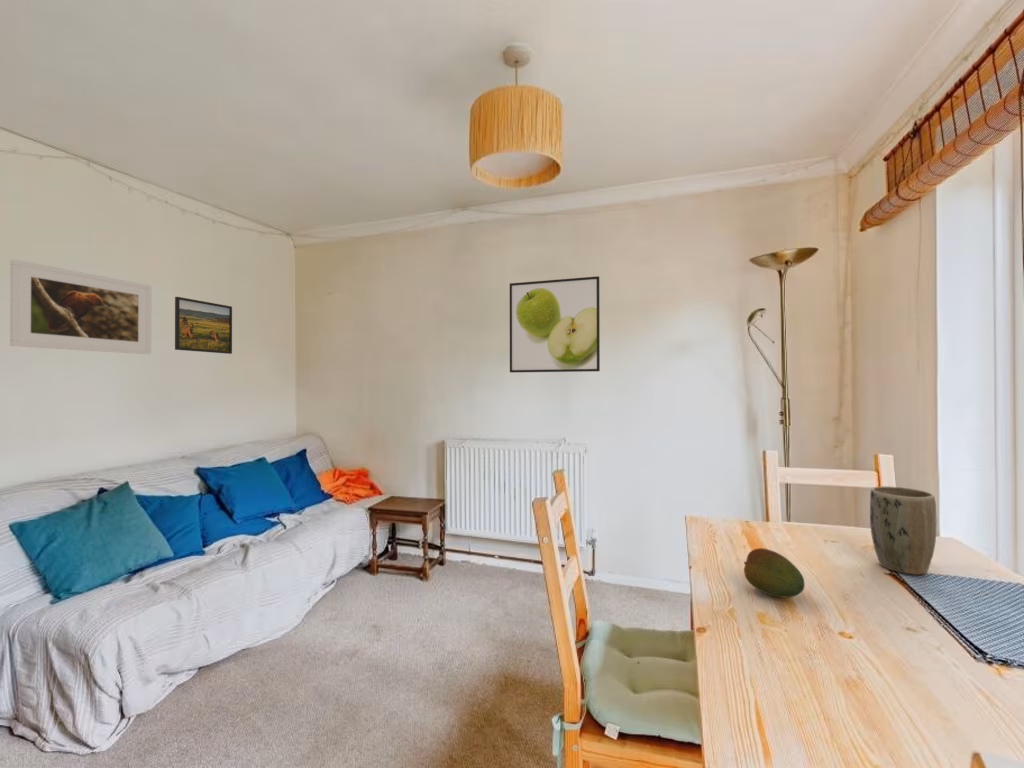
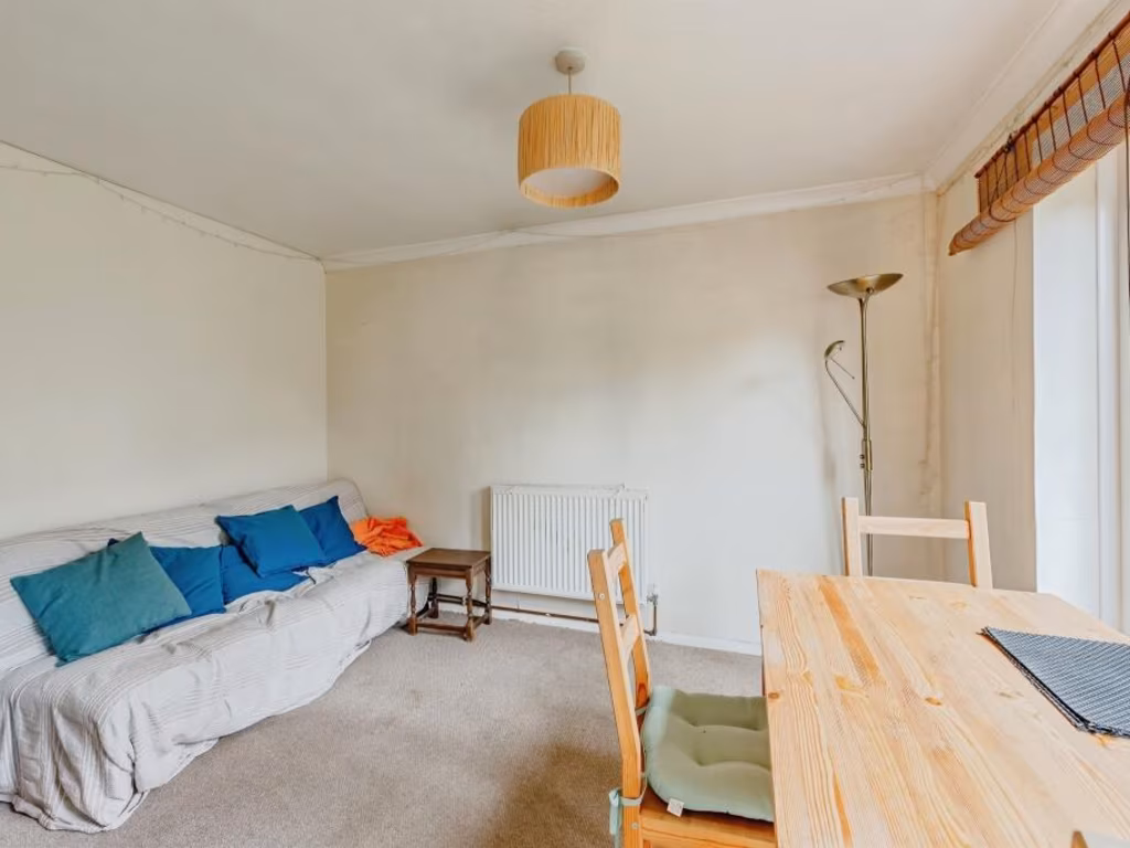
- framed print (88, 312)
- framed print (553, 326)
- fruit (773, 572)
- plant pot (902, 529)
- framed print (205, 326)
